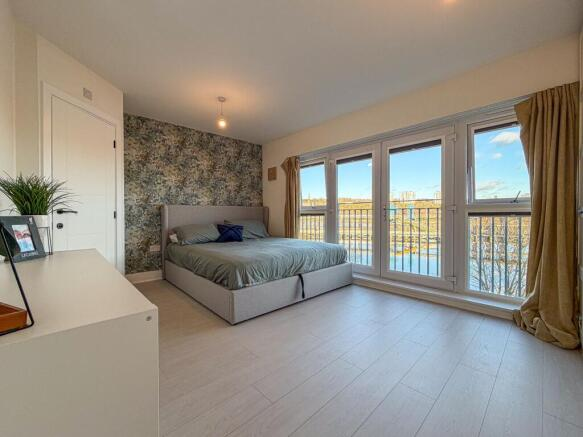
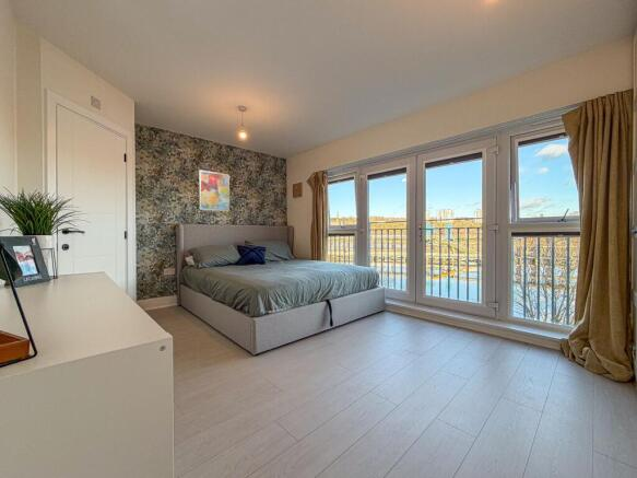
+ wall art (214, 191)
